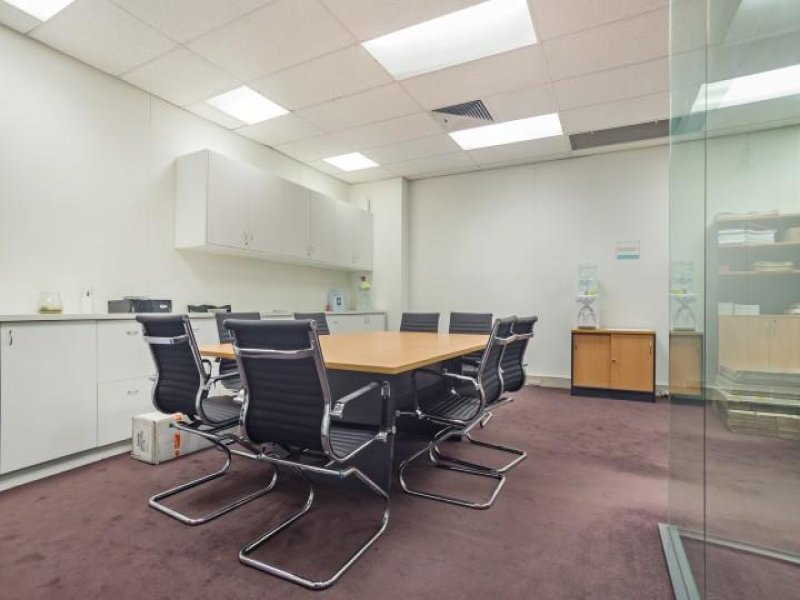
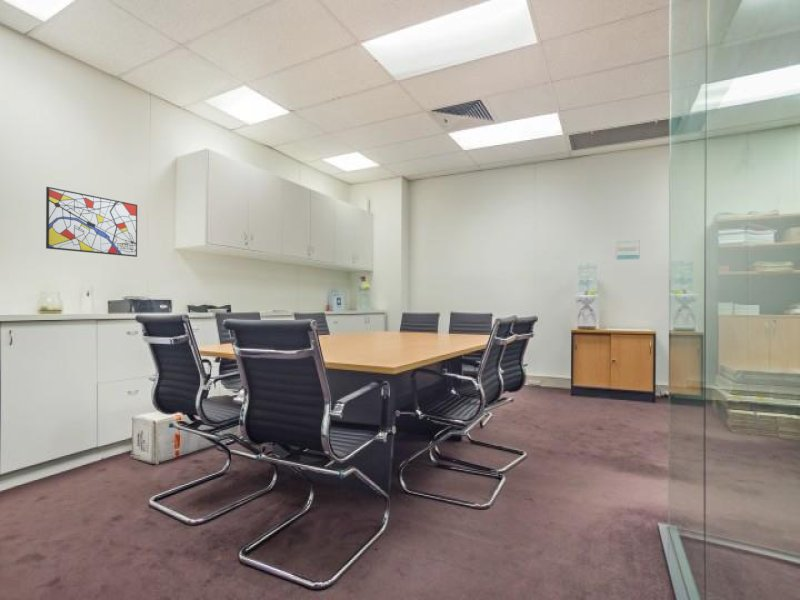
+ wall art (95, 224)
